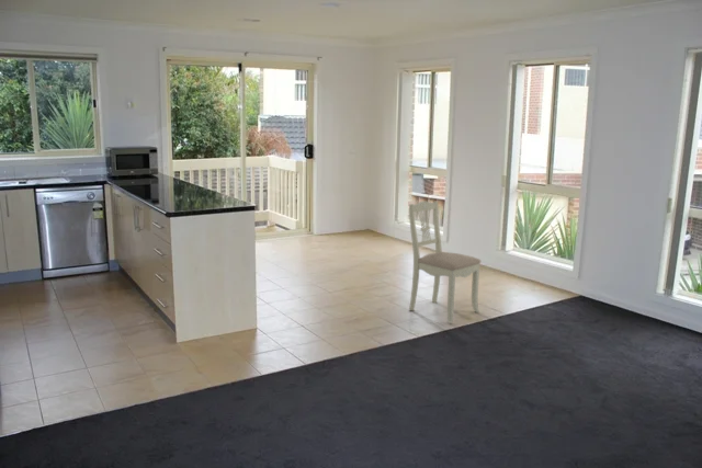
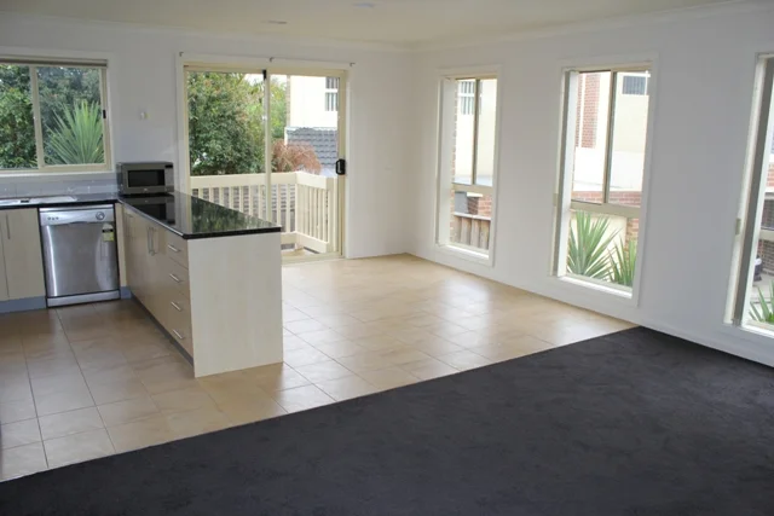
- dining chair (444, 258)
